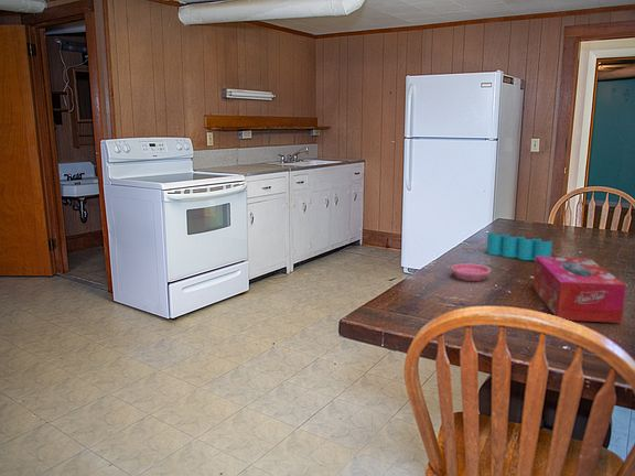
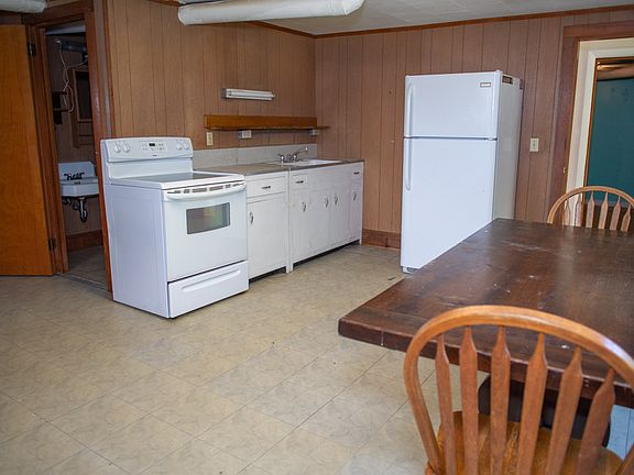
- pen holder (518, 247)
- saucer (470, 272)
- tissue box (574, 285)
